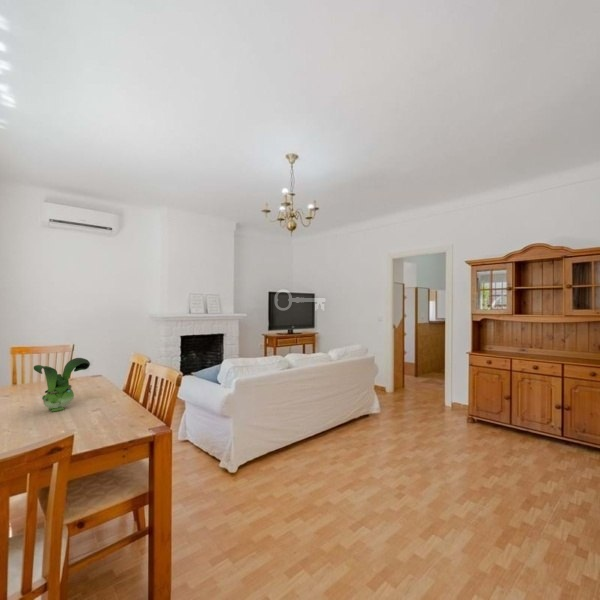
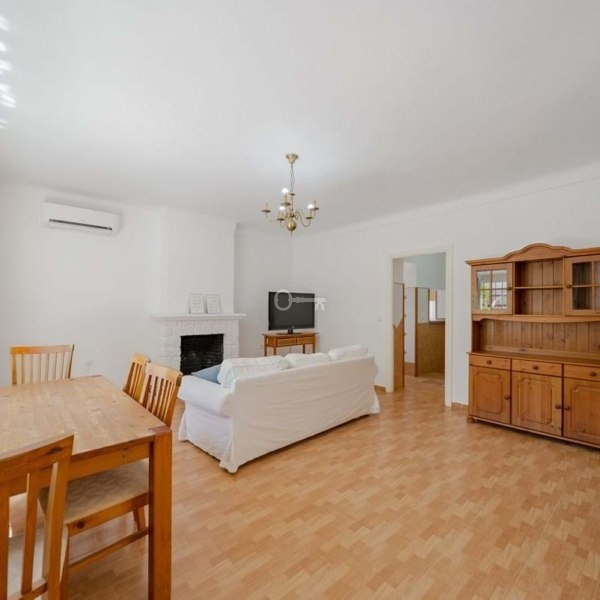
- toy figurine (62, 384)
